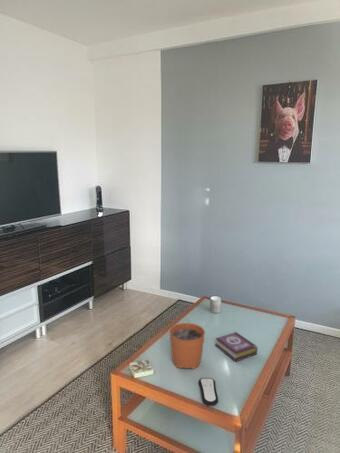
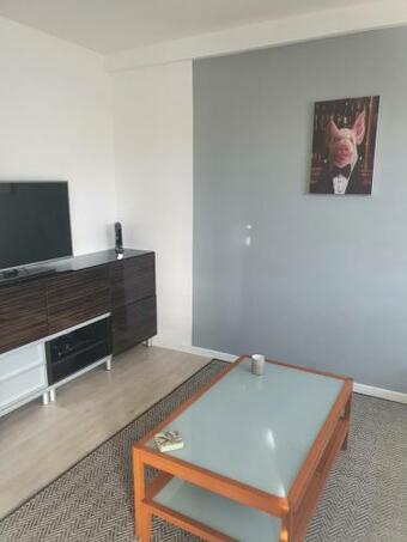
- plant pot (186, 338)
- remote control (208, 390)
- book (235, 345)
